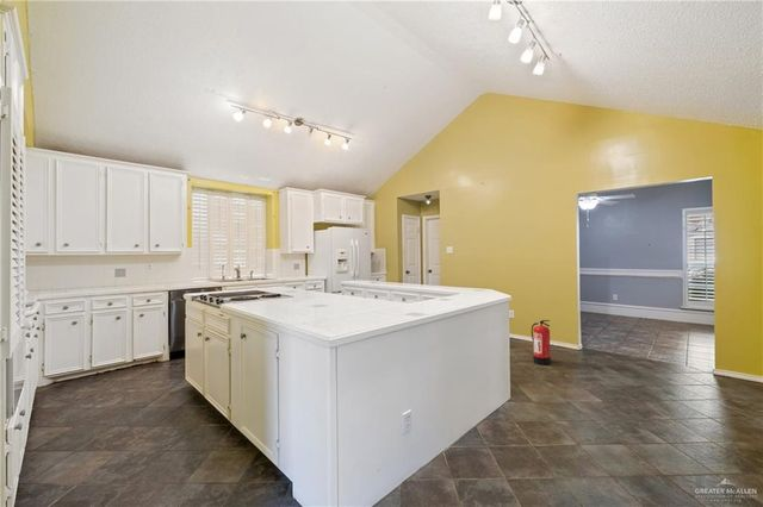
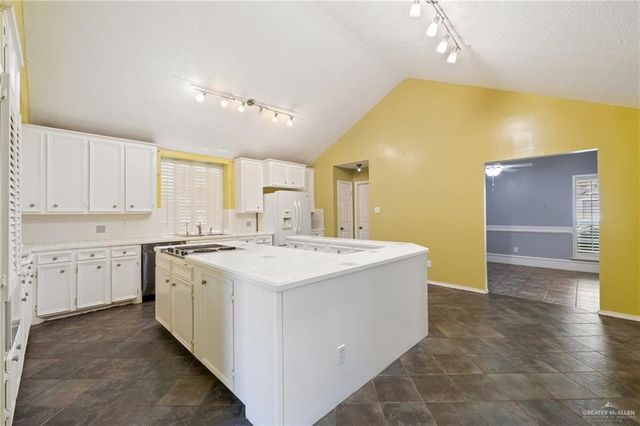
- fire extinguisher (540, 339)
